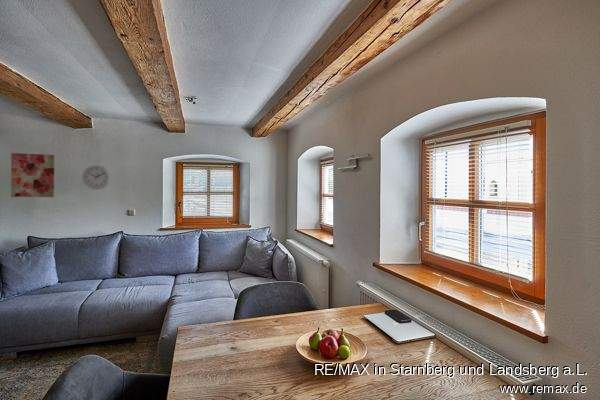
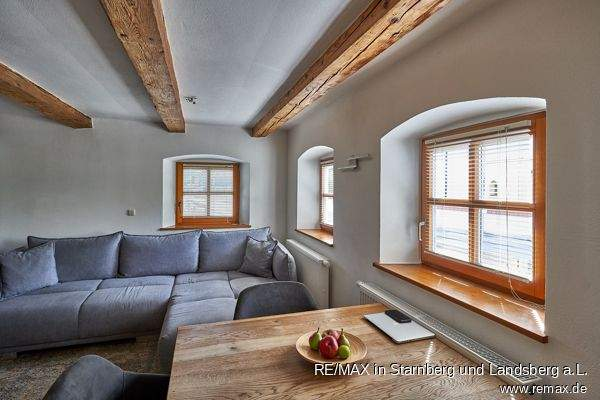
- wall clock (96, 177)
- wall art (33, 175)
